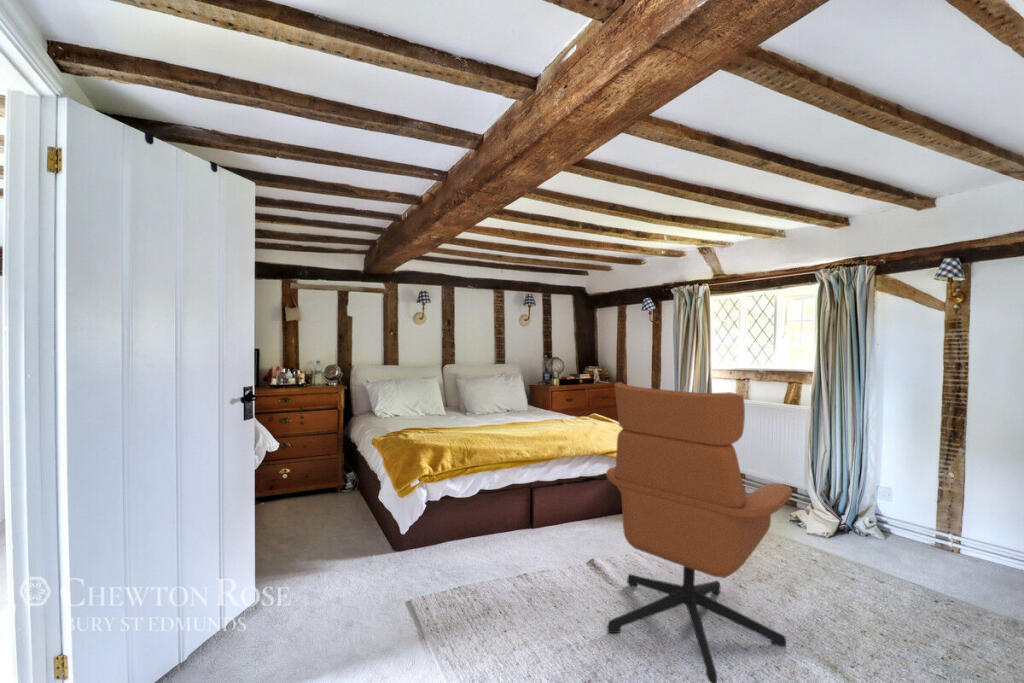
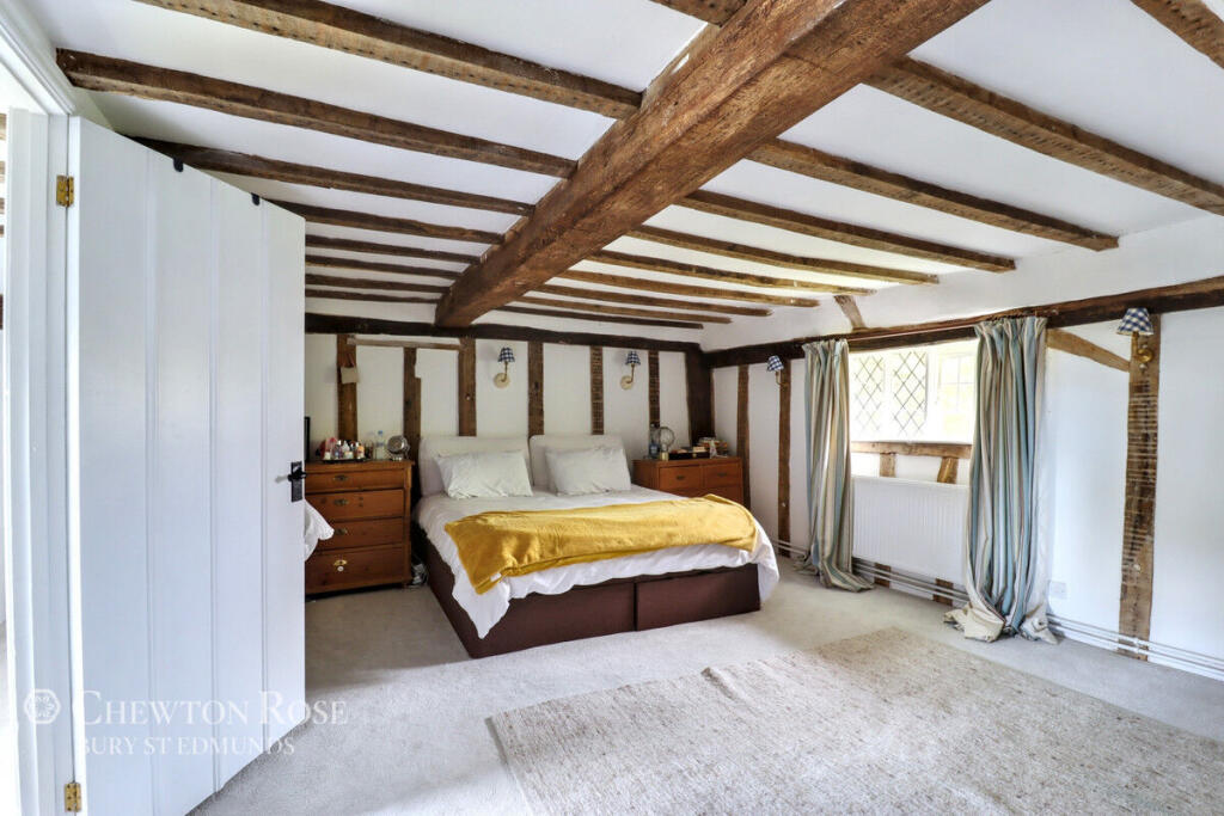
- armchair (694, 500)
